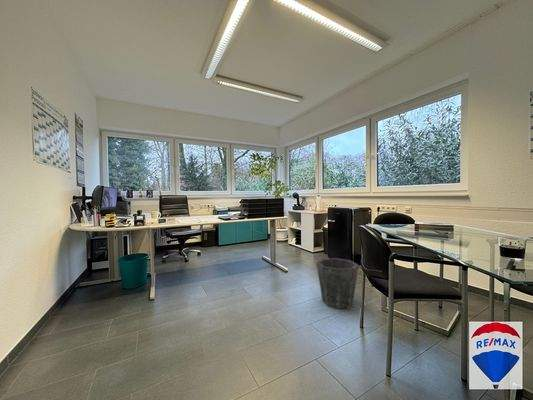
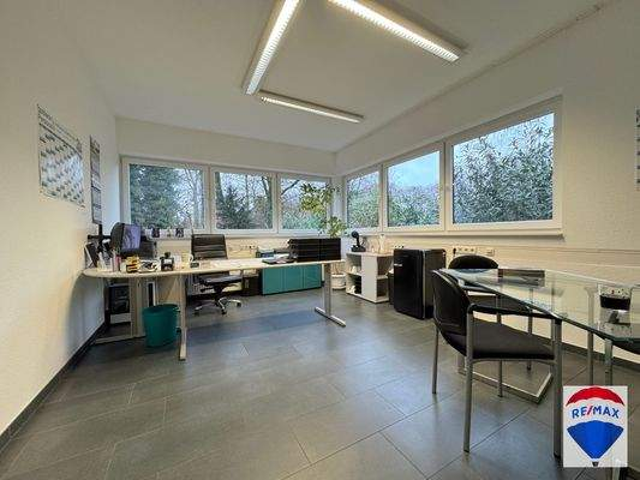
- waste bin (337, 282)
